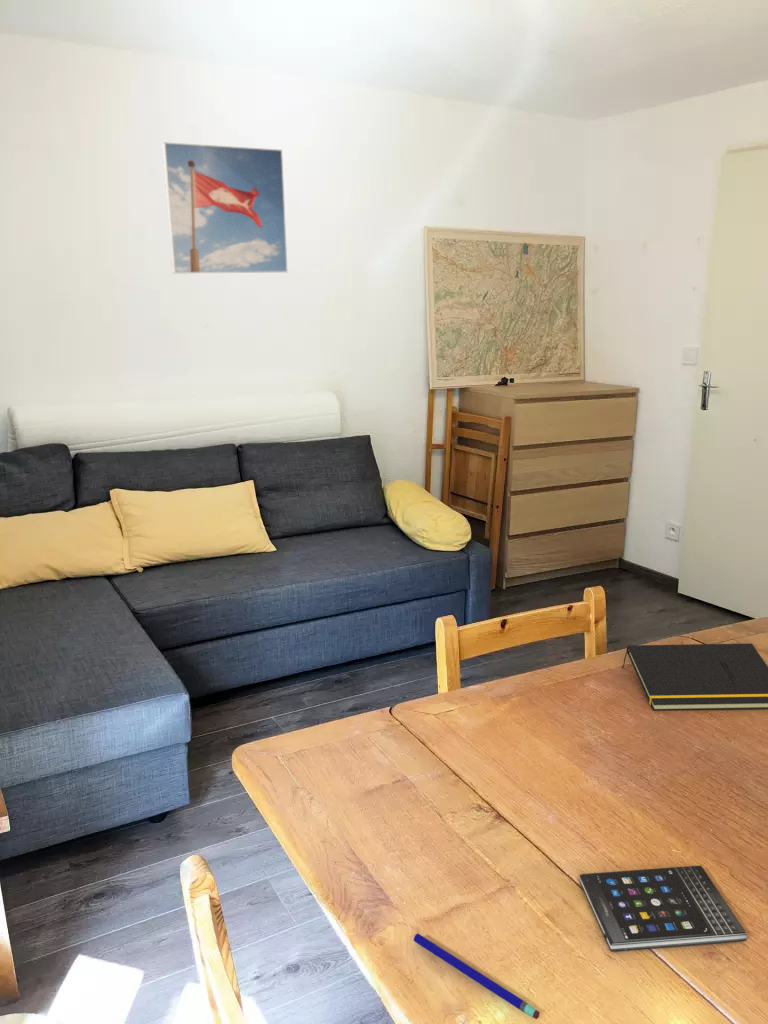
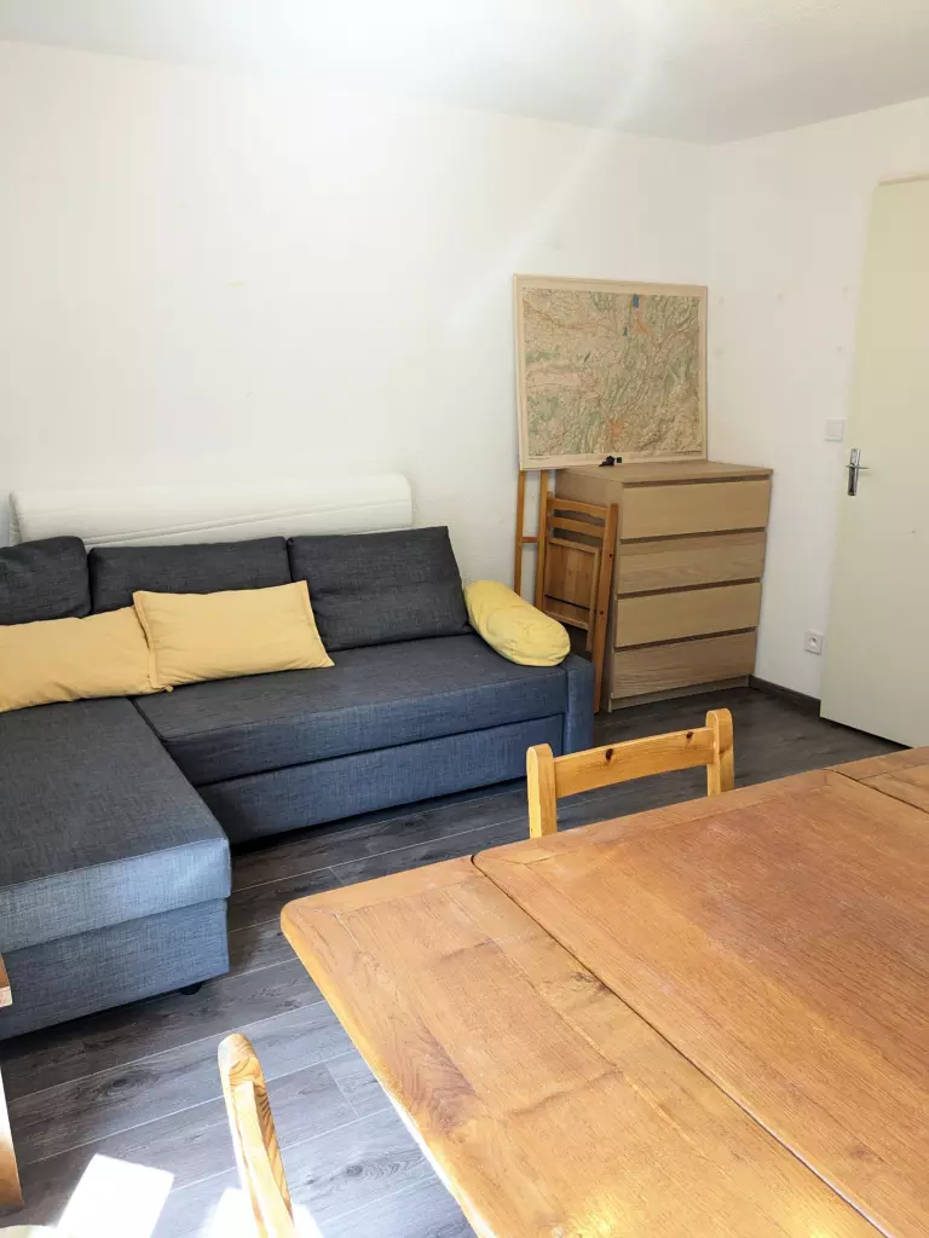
- smartphone (659, 905)
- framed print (228, 211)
- pen (473, 974)
- notepad (704, 675)
